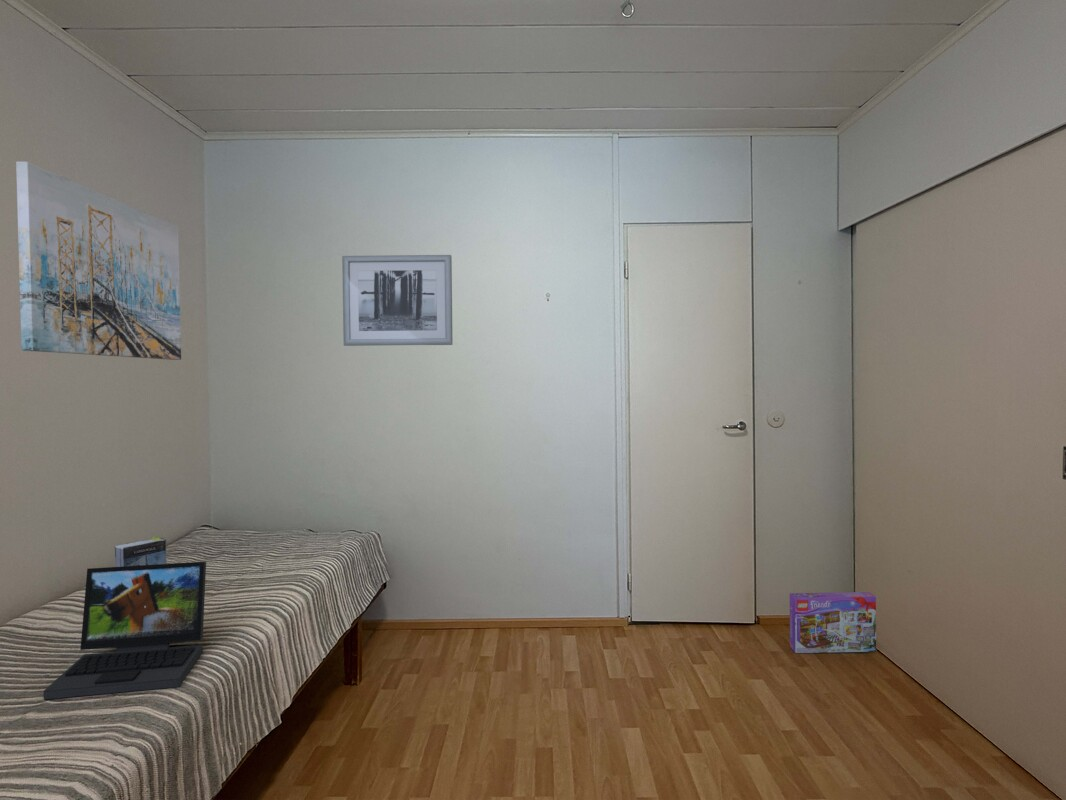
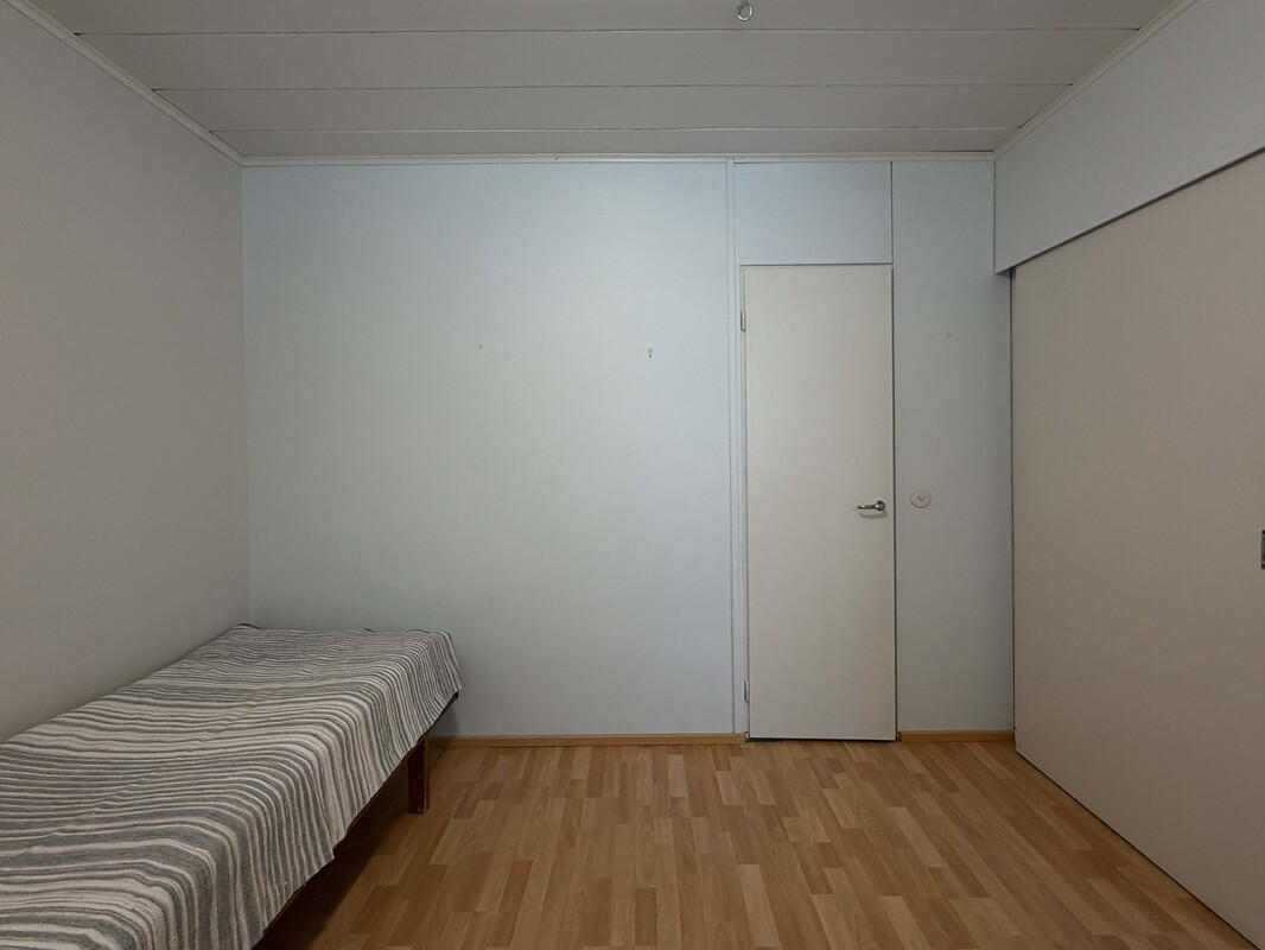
- laptop (132, 622)
- book (139, 565)
- box (832, 622)
- wall art (113, 277)
- wall art (397, 300)
